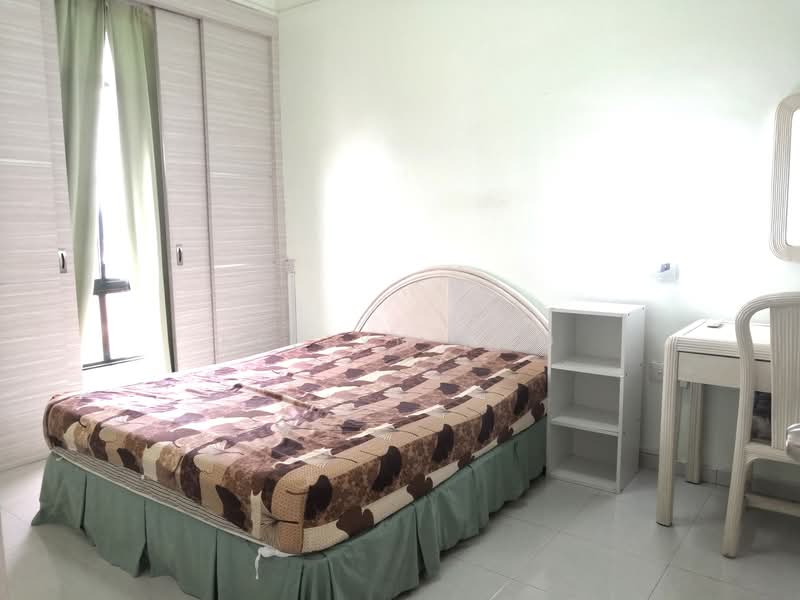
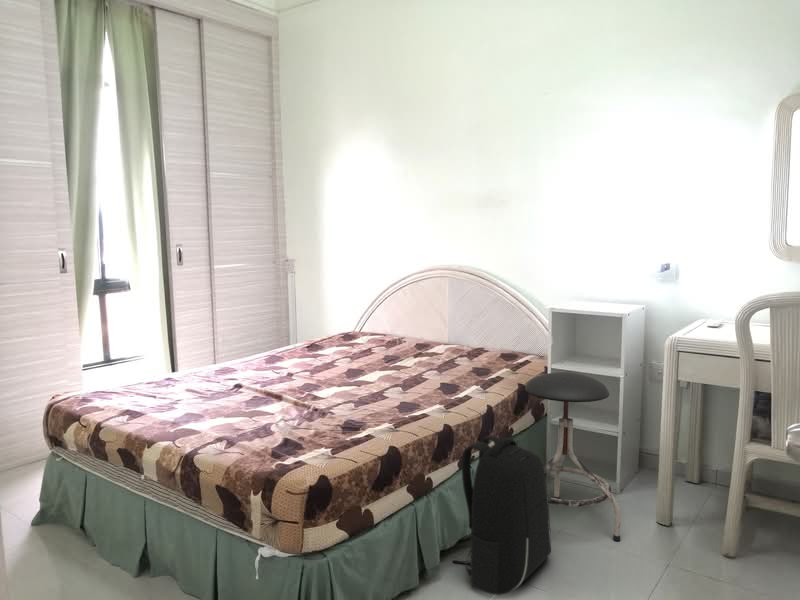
+ stool (571, 451)
+ backpack (499, 504)
